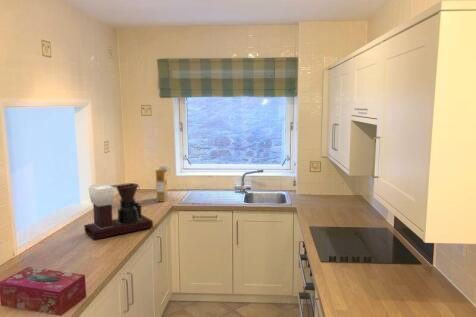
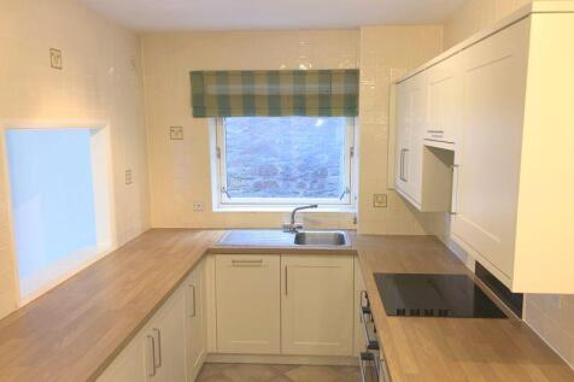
- cereal box (163, 183)
- tissue box (43, 289)
- coffee maker (118, 208)
